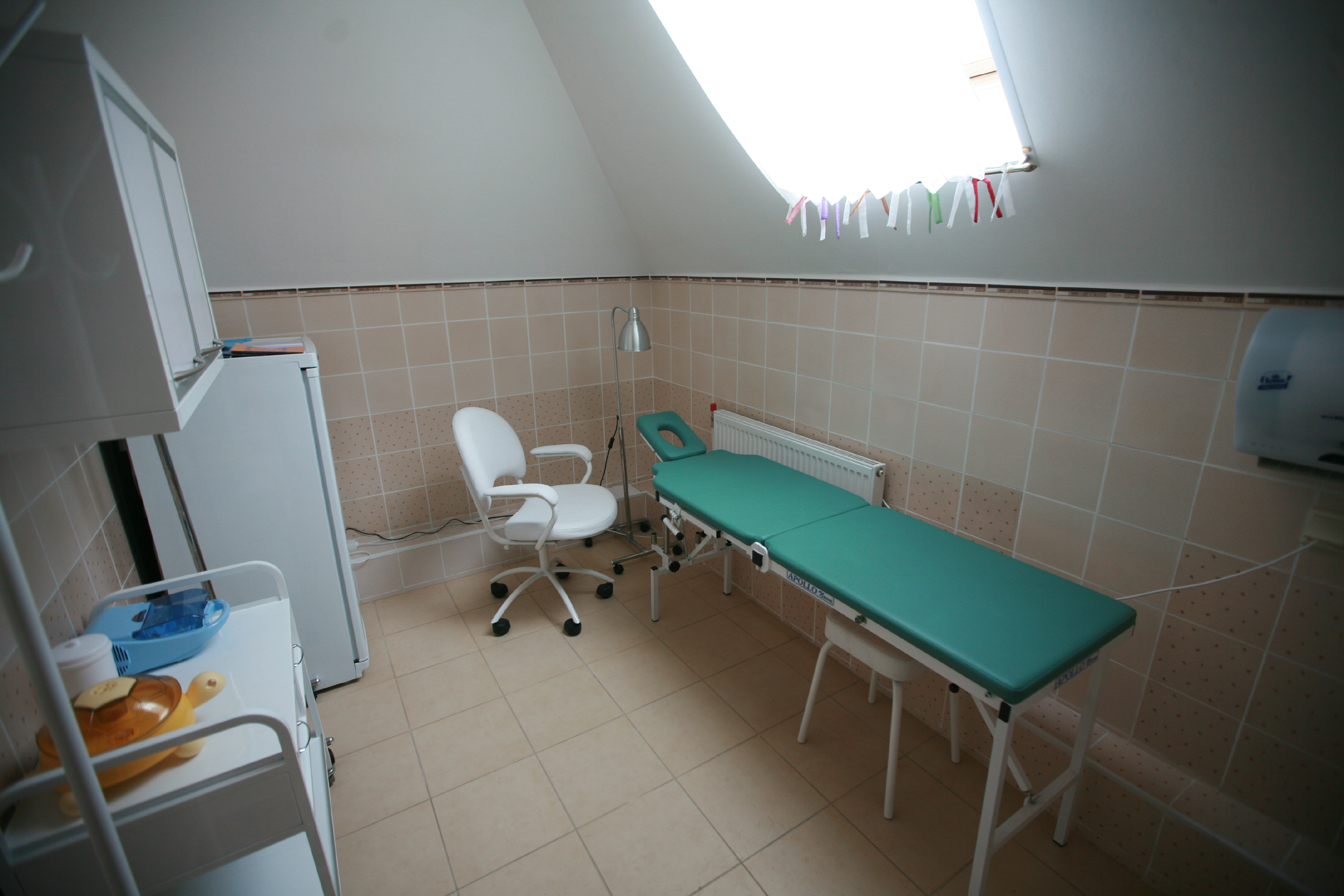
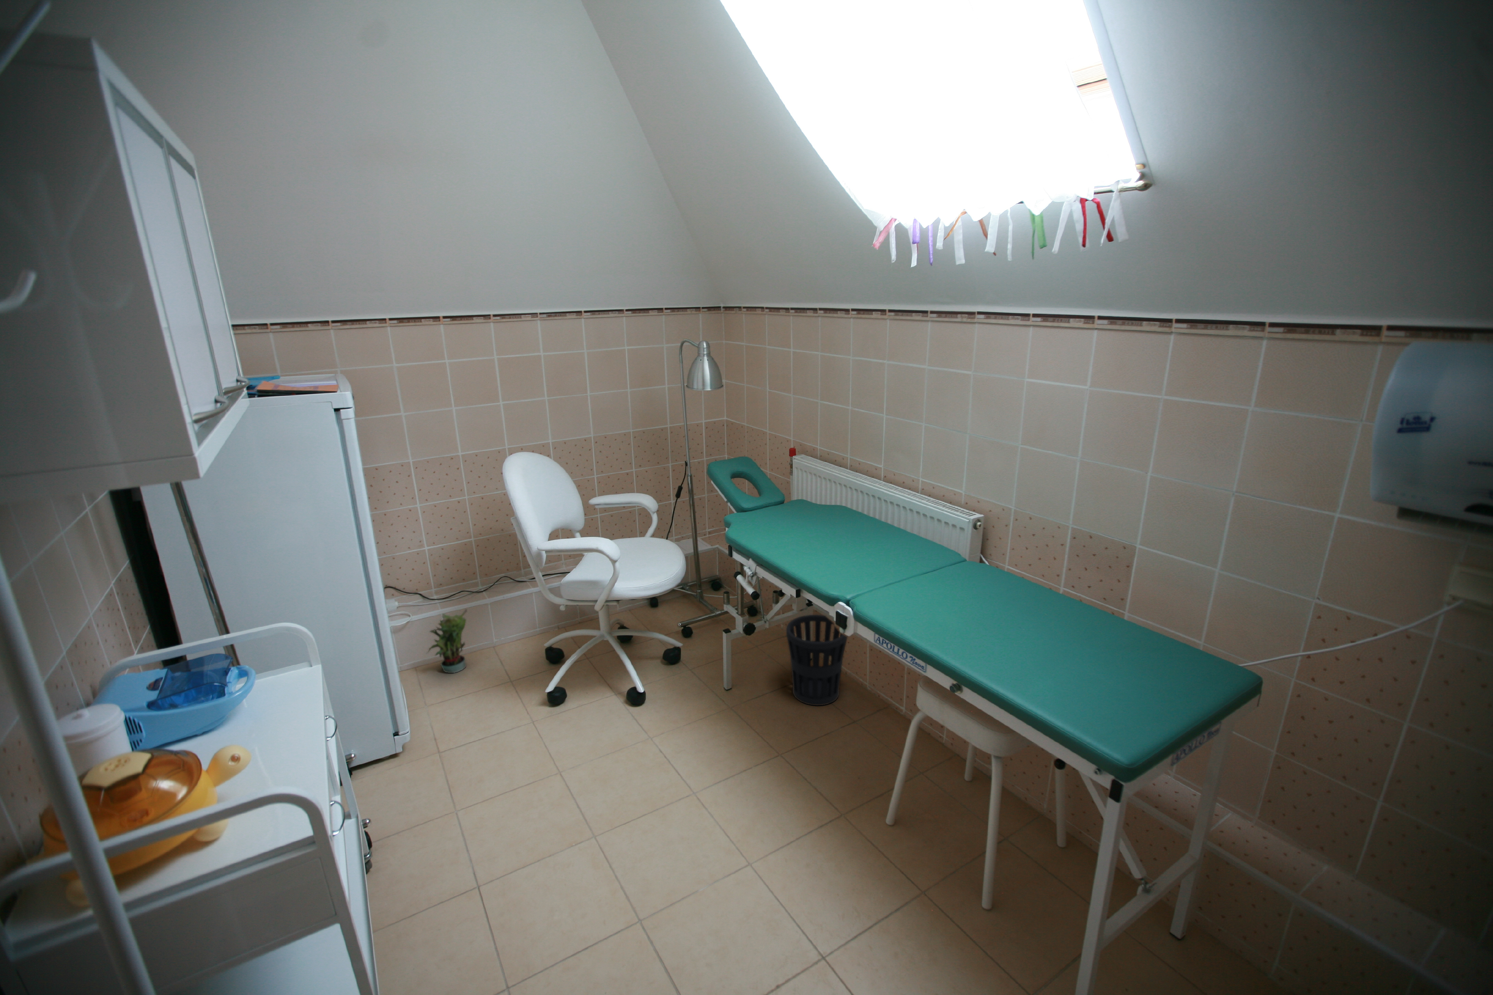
+ wastebasket (816, 660)
+ potted plant (448, 641)
